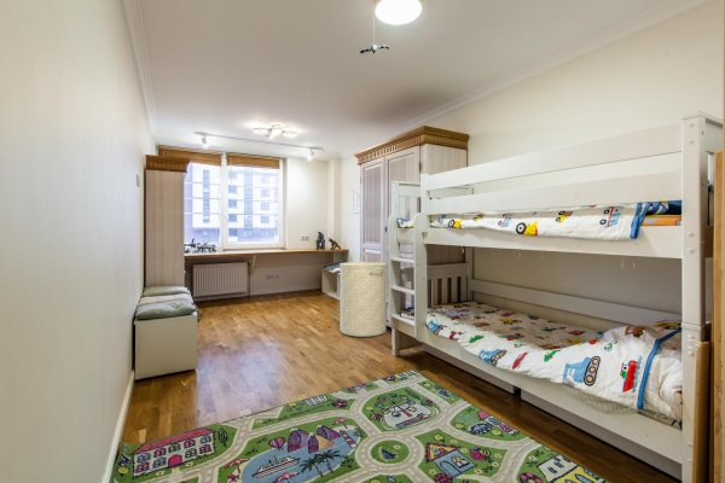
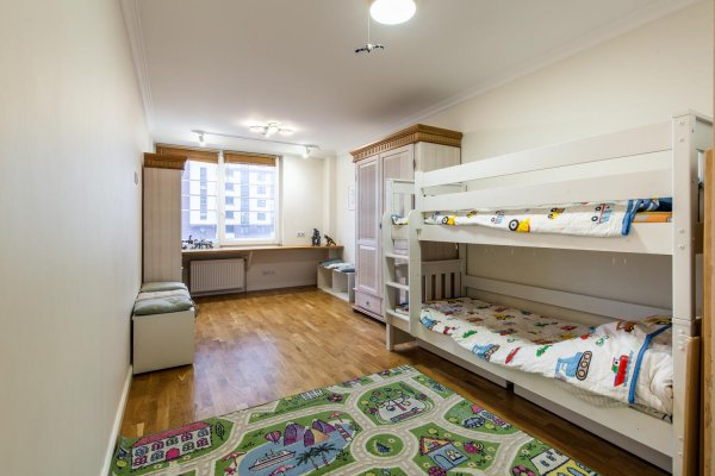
- laundry hamper (362, 291)
